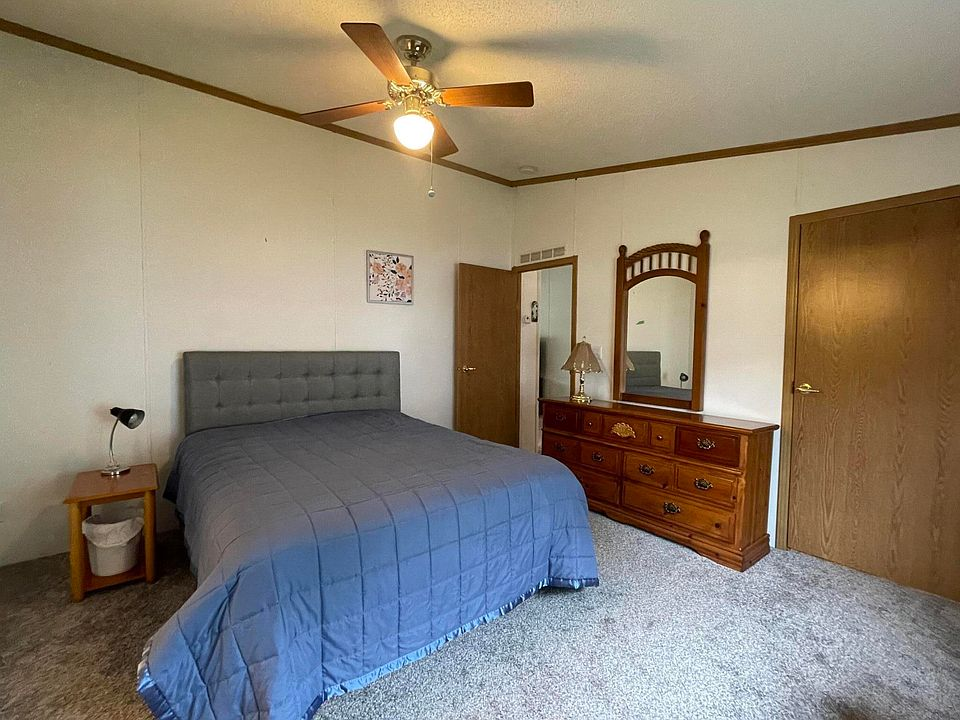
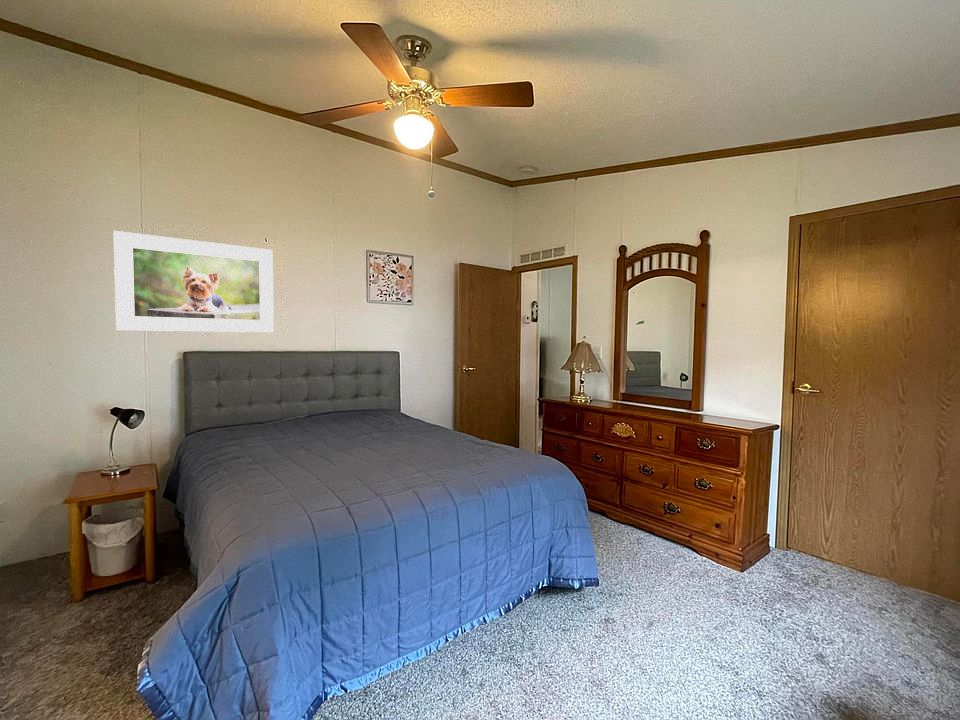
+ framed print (201, 286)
